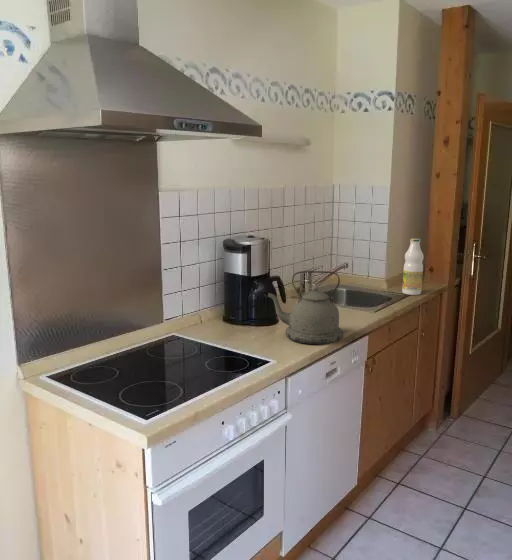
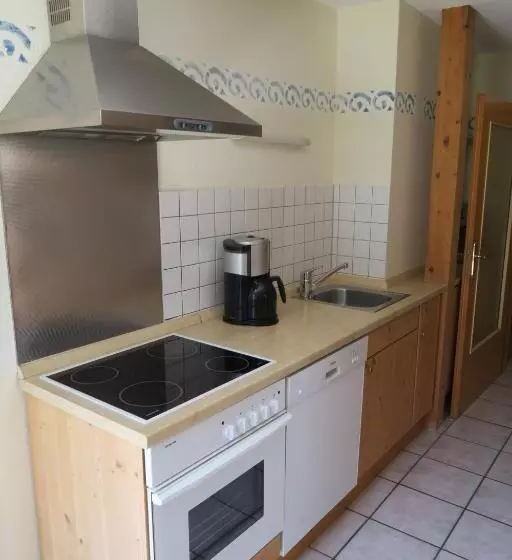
- kettle (311, 304)
- bottle (413, 266)
